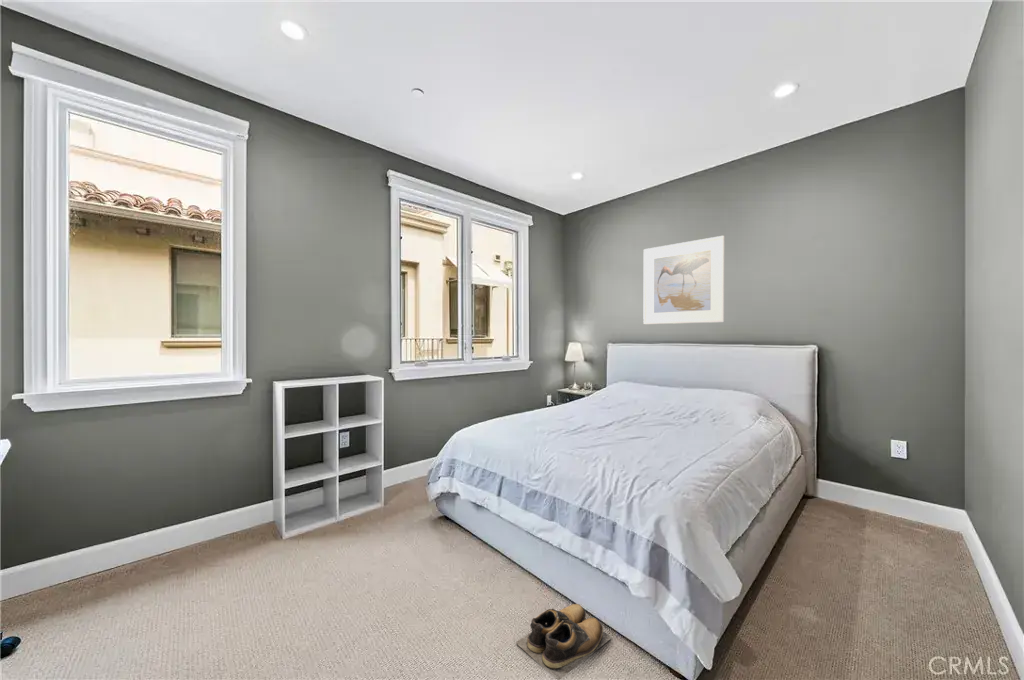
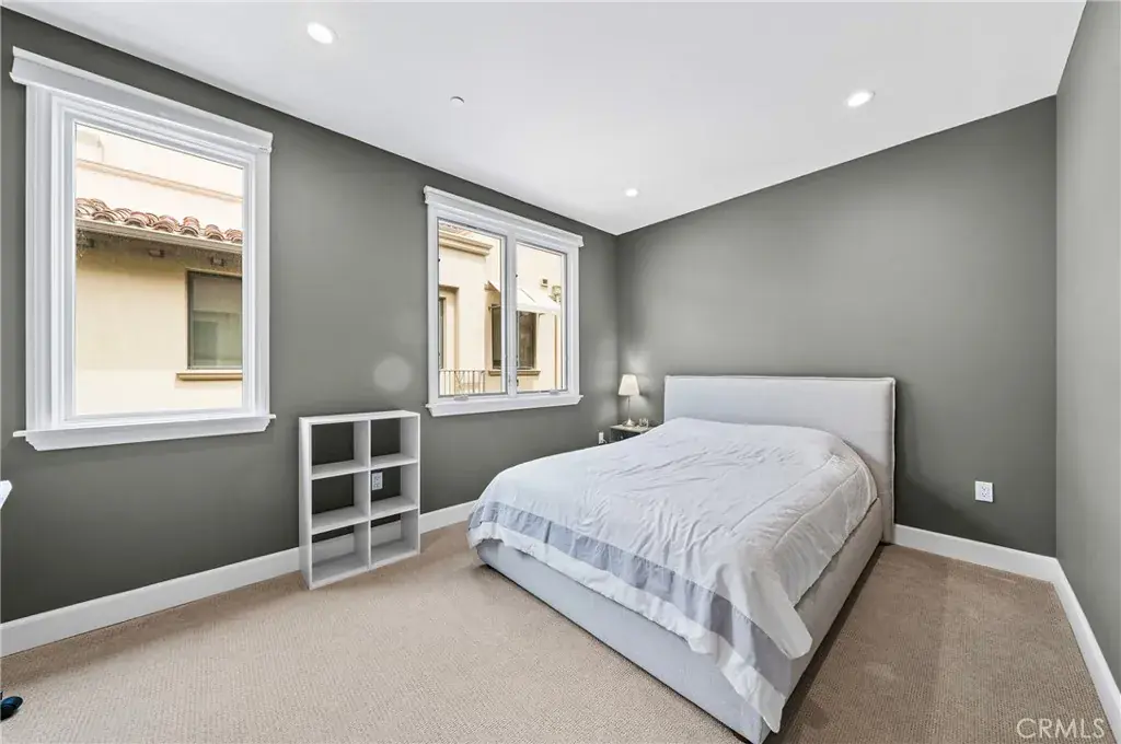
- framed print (681, 283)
- shoes (563, 627)
